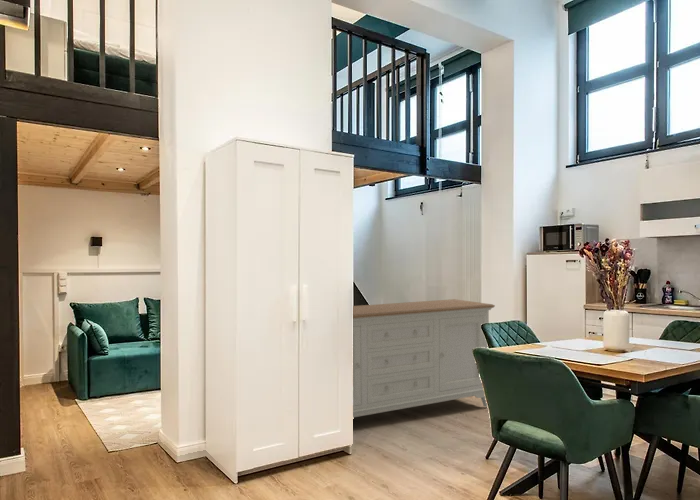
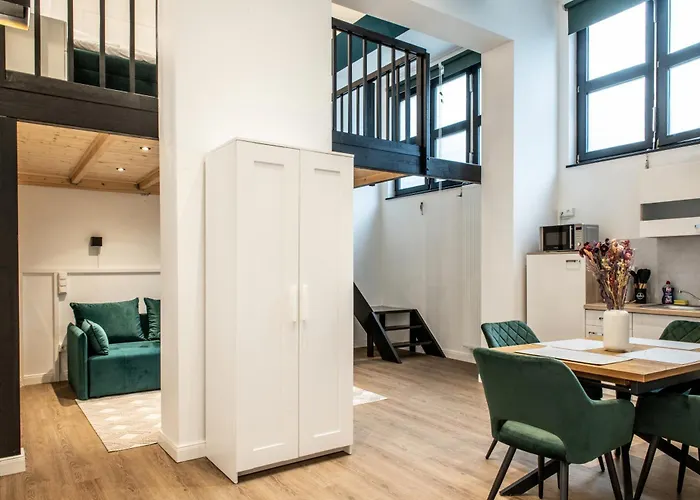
- sideboard (386, 361)
